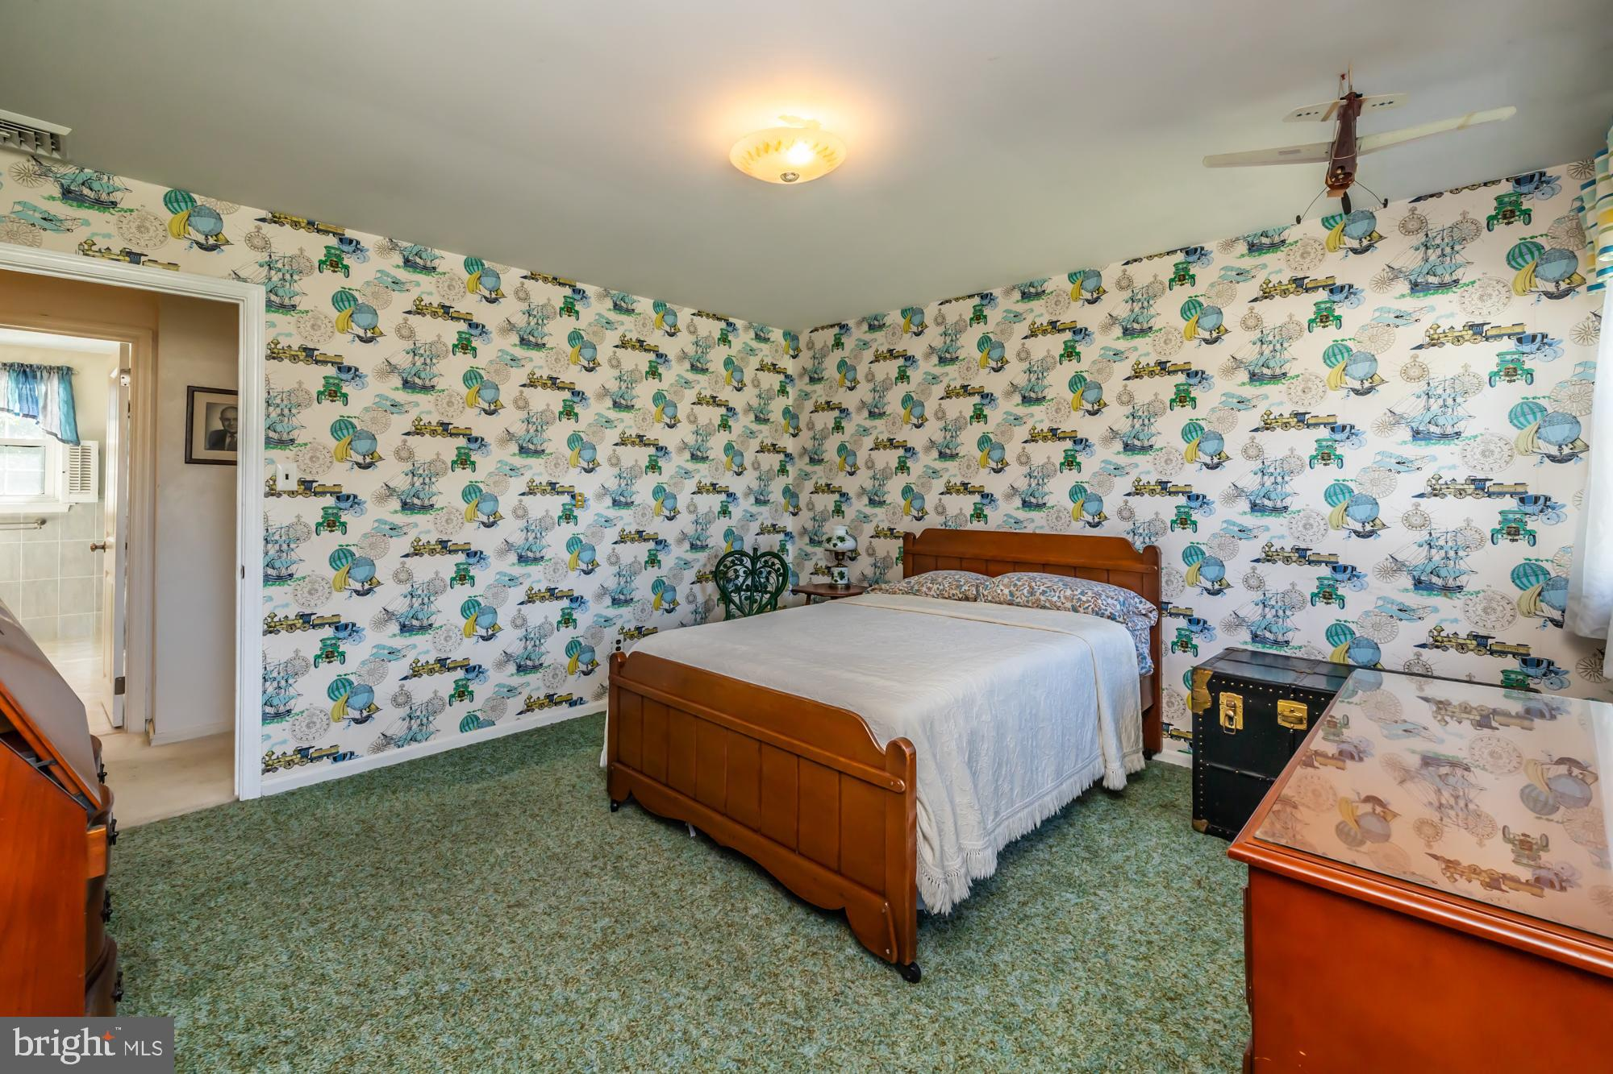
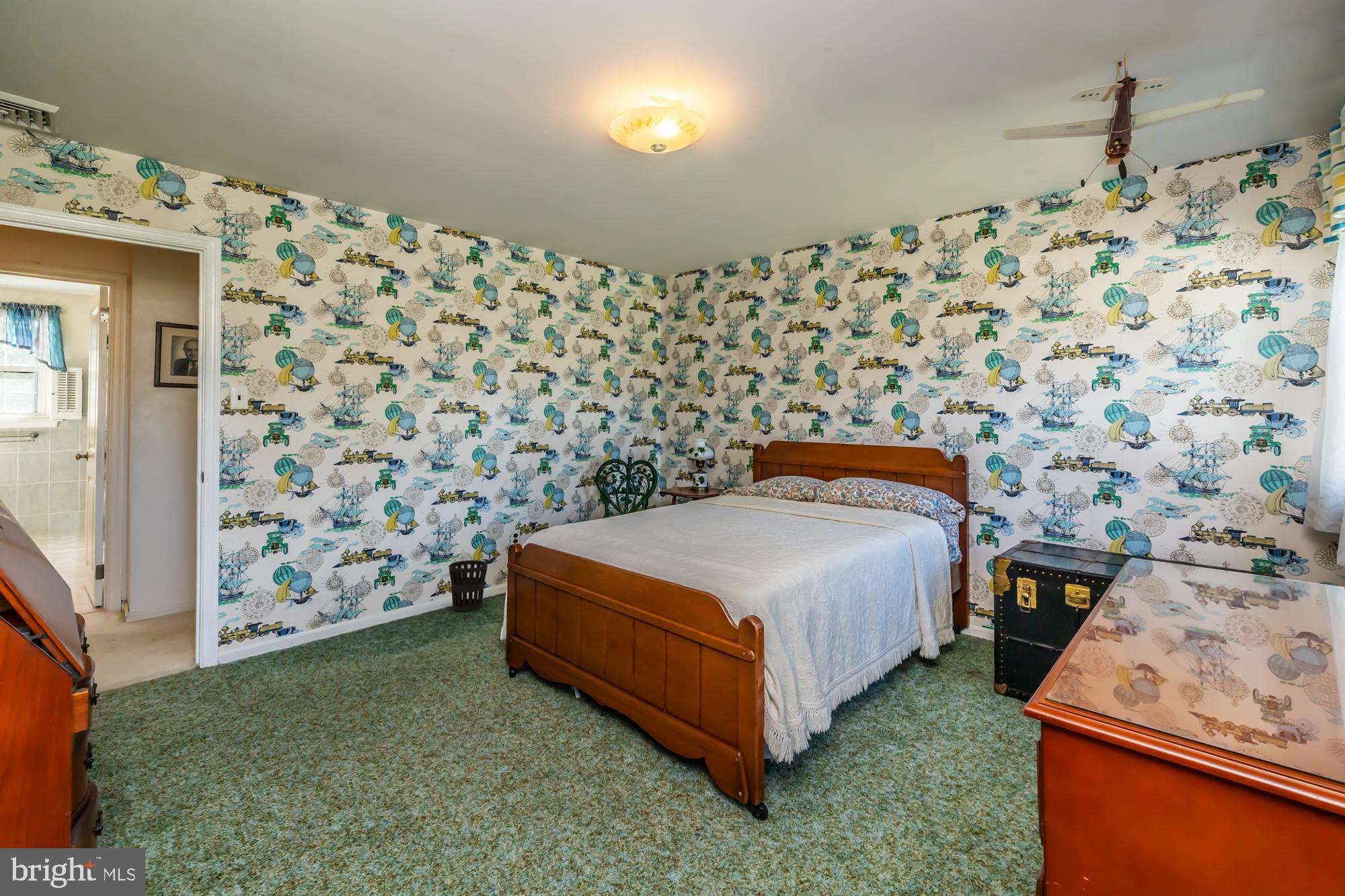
+ wastebasket (467, 585)
